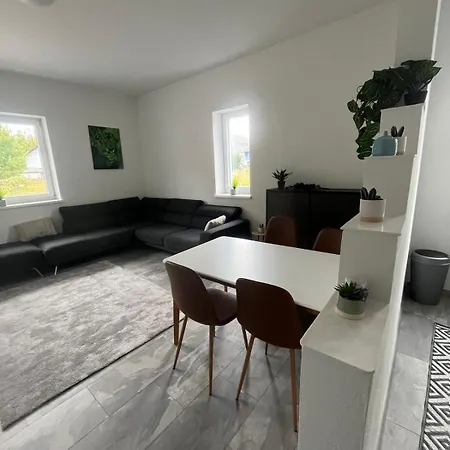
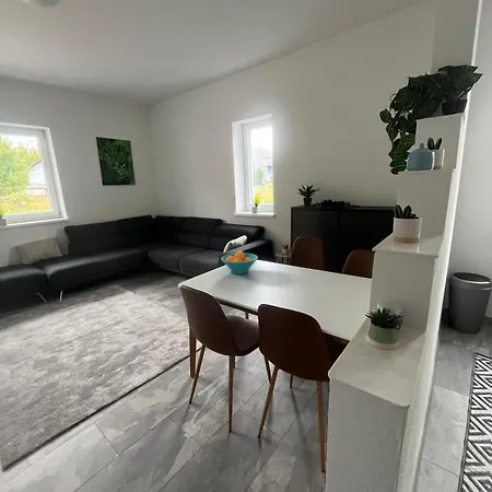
+ fruit bowl (239, 261)
